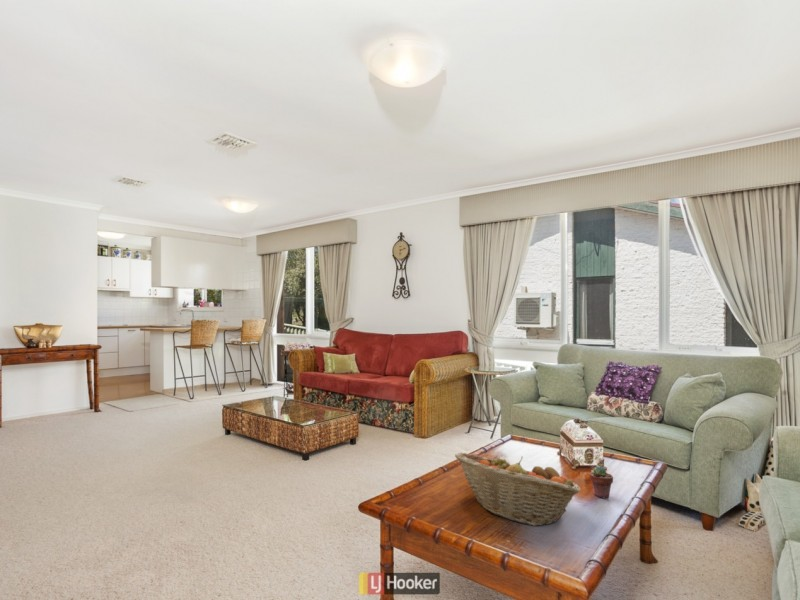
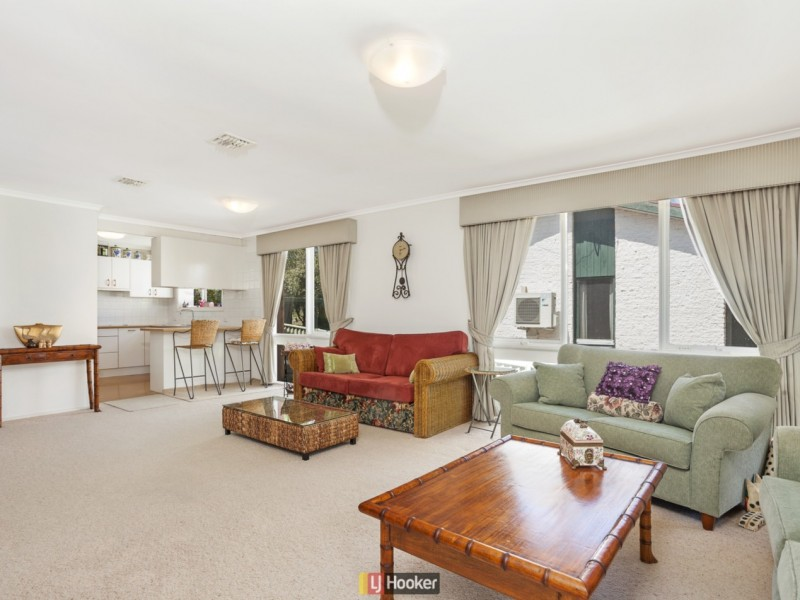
- potted succulent (601, 480)
- fruit basket (514, 480)
